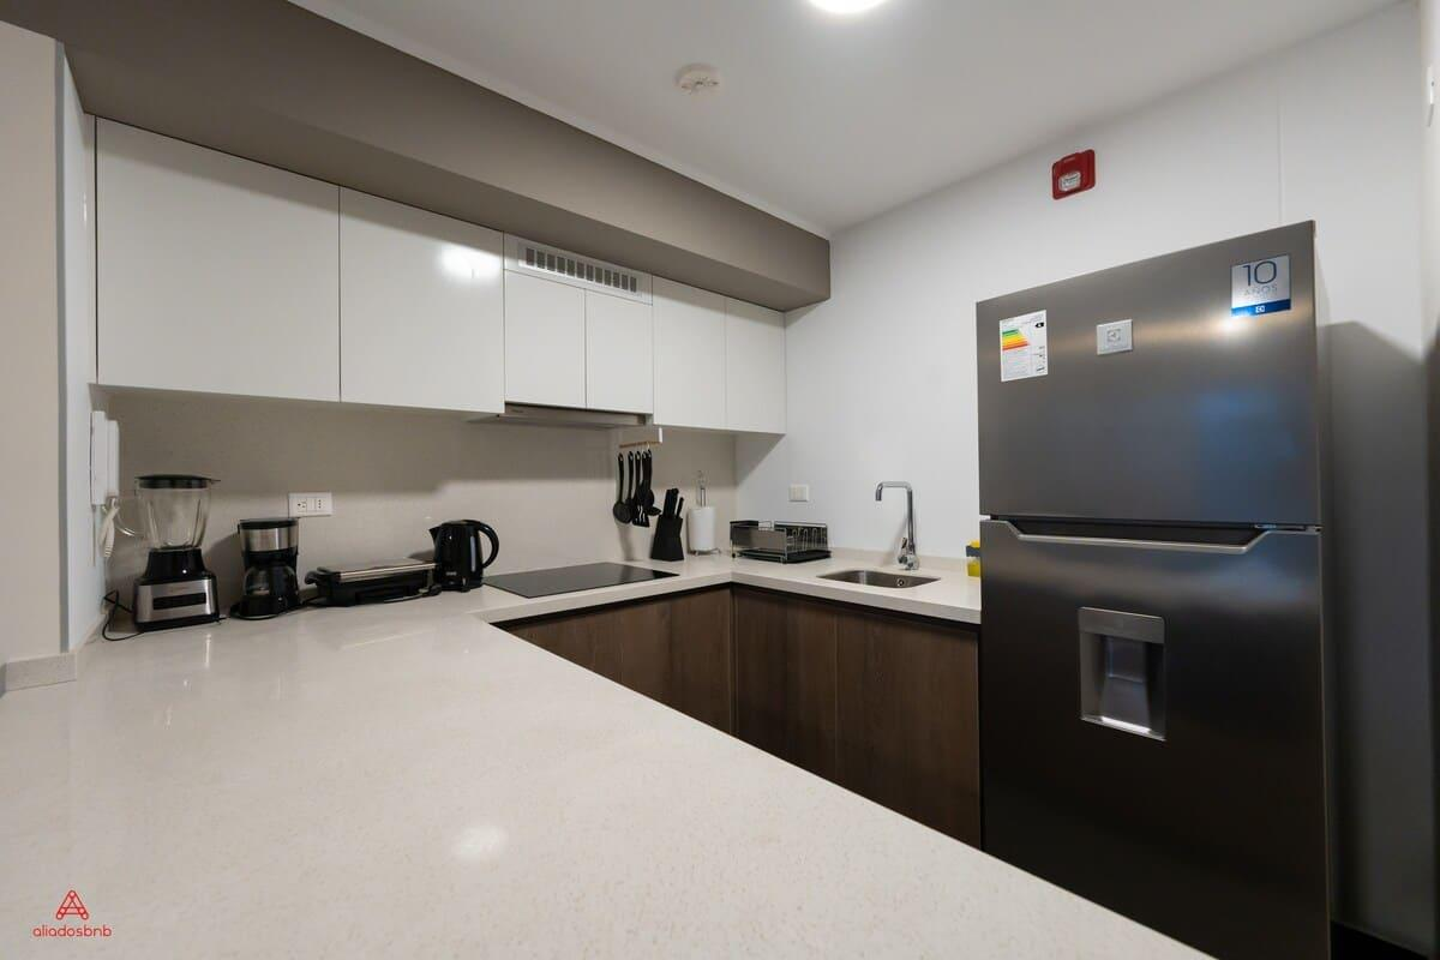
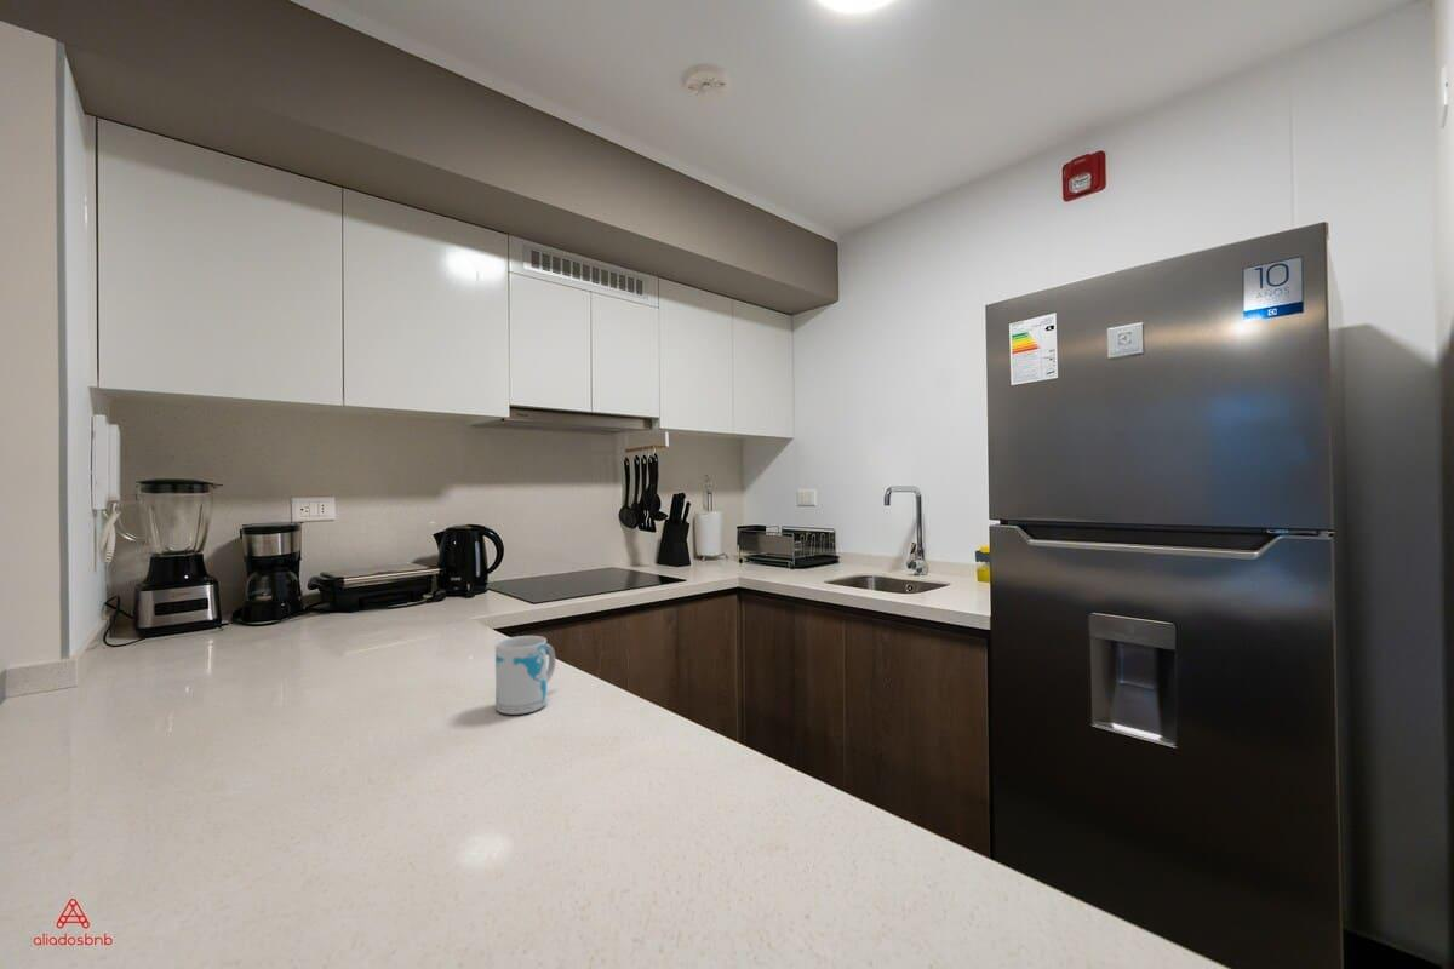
+ mug (529, 670)
